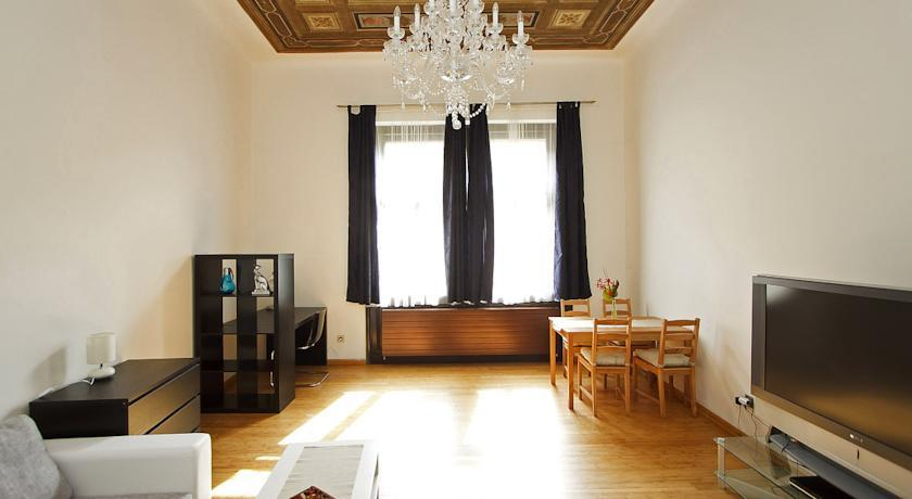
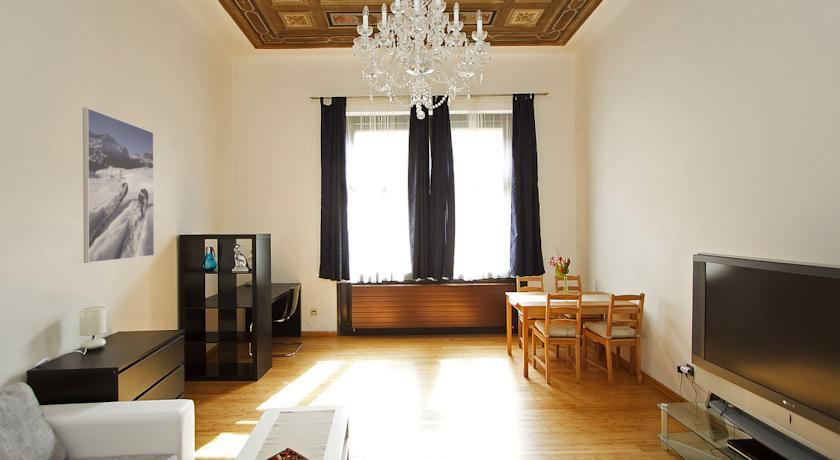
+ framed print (122, 190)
